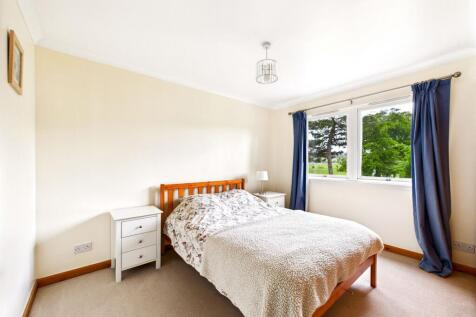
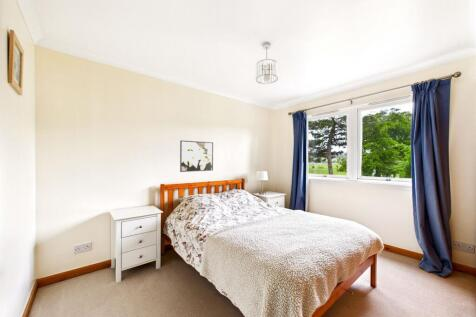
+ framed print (197, 156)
